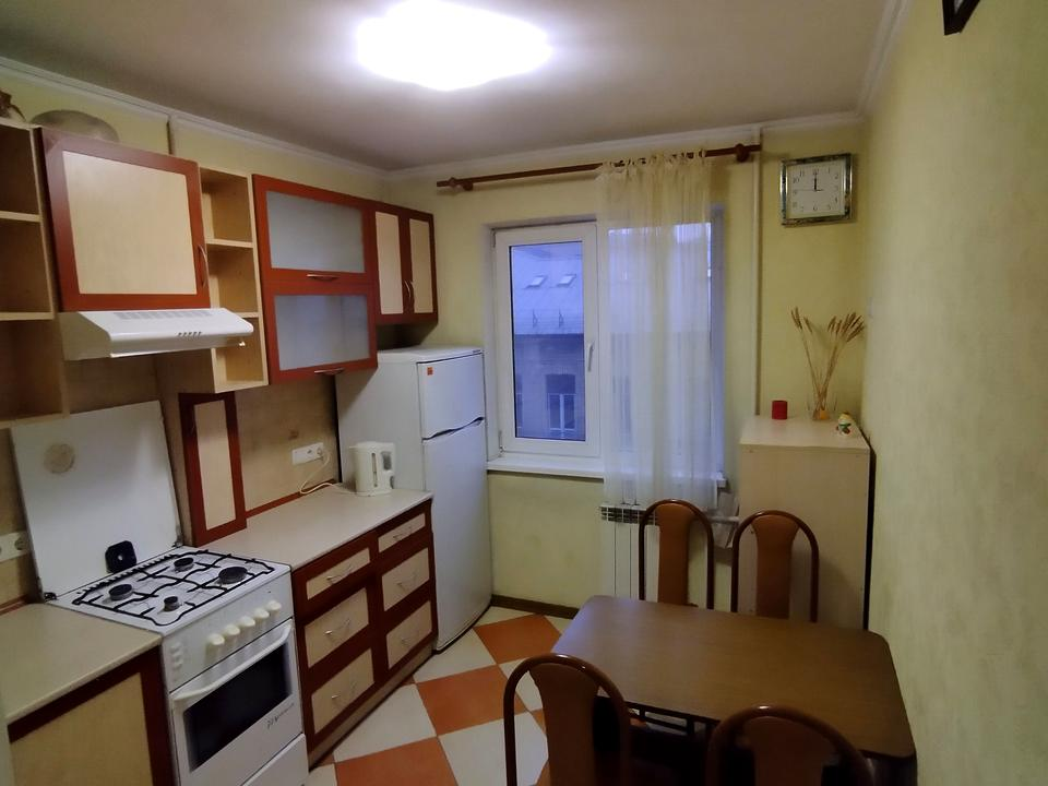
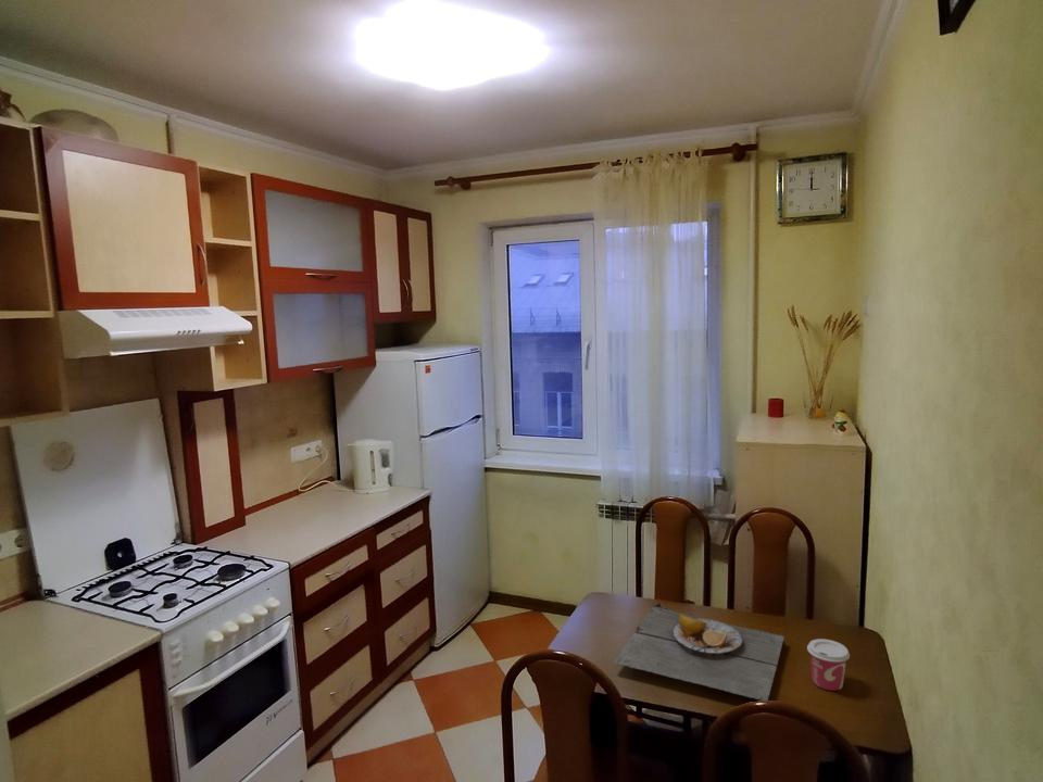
+ cup (827, 665)
+ plate (702, 640)
